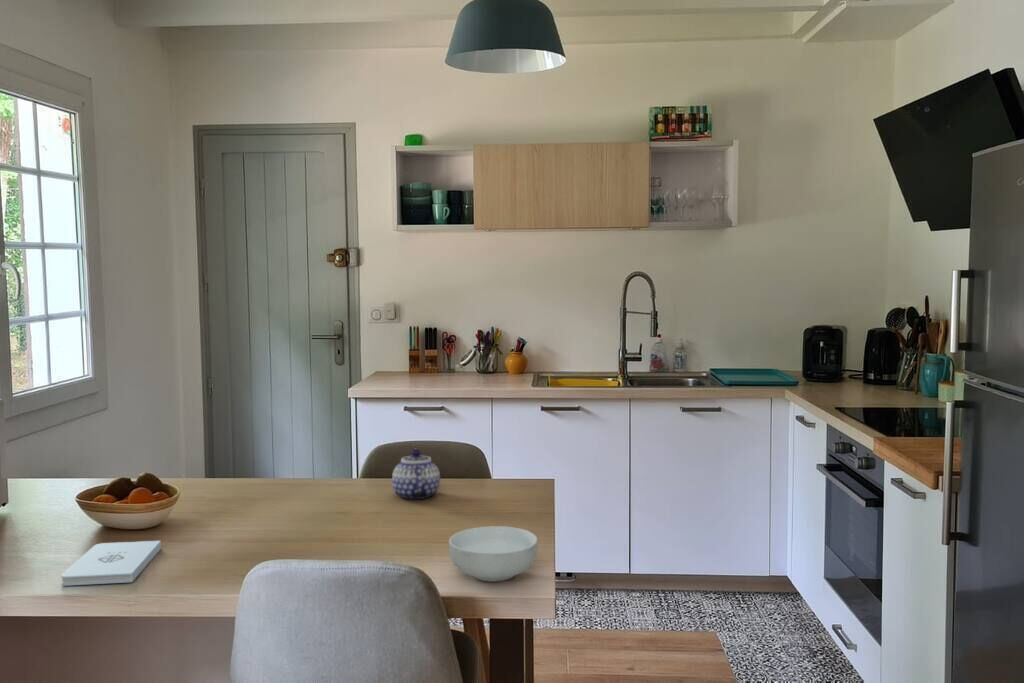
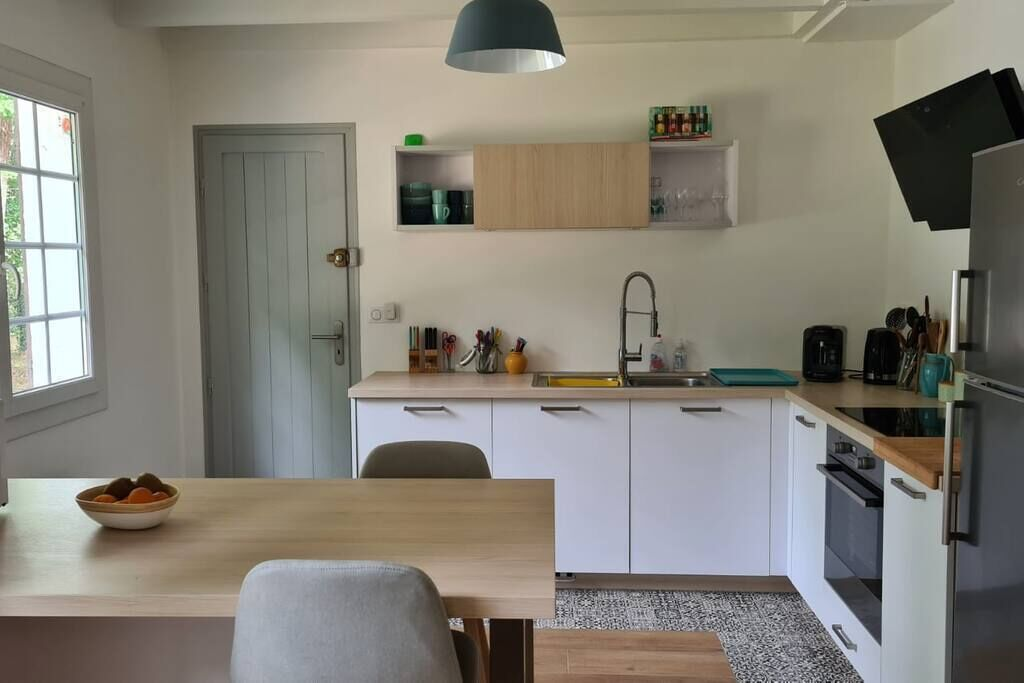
- notepad (113, 561)
- teapot (416, 472)
- cereal bowl (493, 556)
